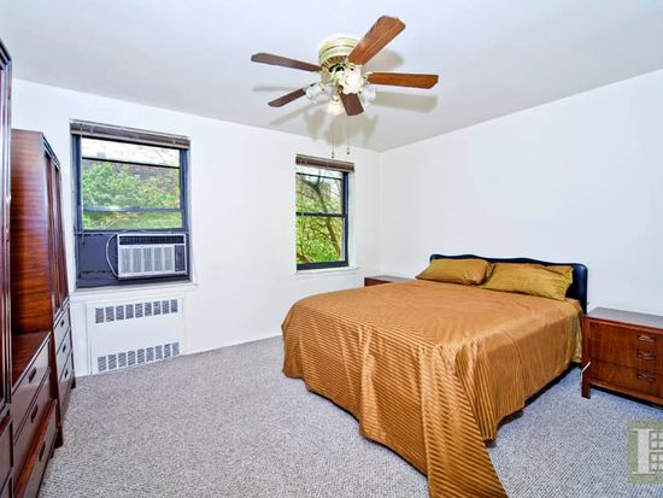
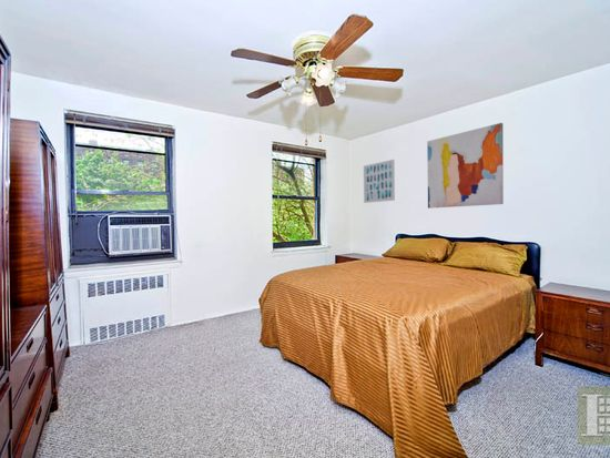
+ wall art (461, 170)
+ wall art (378, 182)
